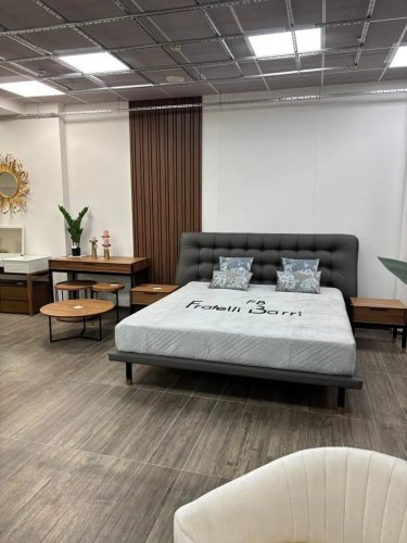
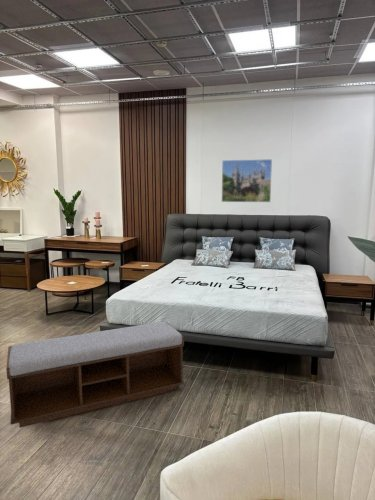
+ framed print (246, 181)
+ bench (100, 367)
